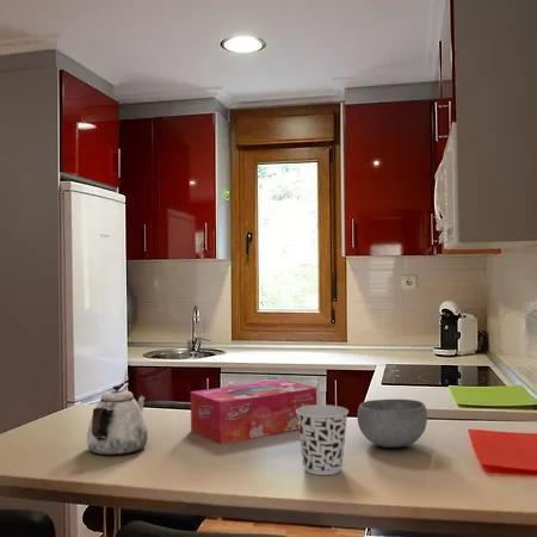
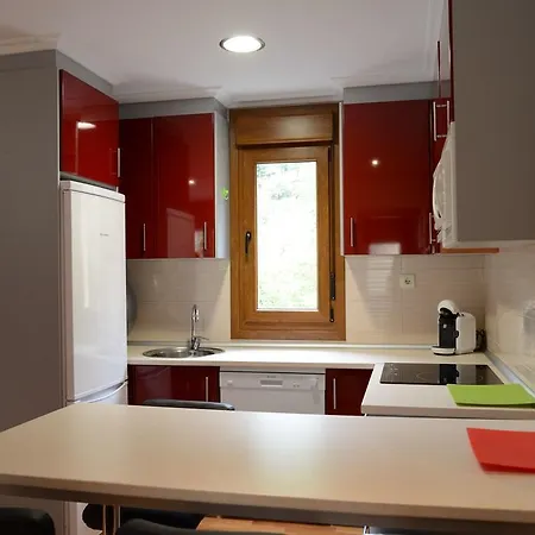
- teapot (121, 415)
- tissue box (254, 408)
- cup (322, 439)
- bowl (391, 424)
